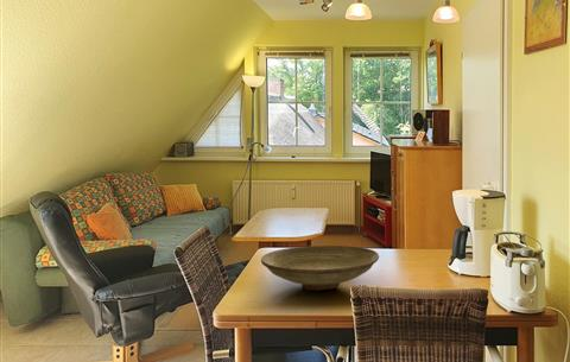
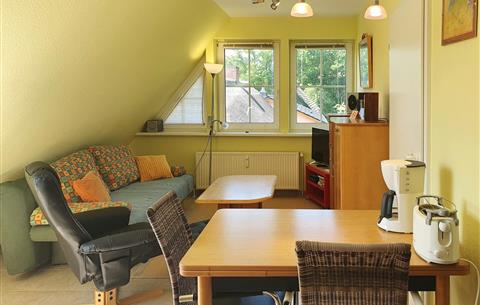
- decorative bowl (319, 269)
